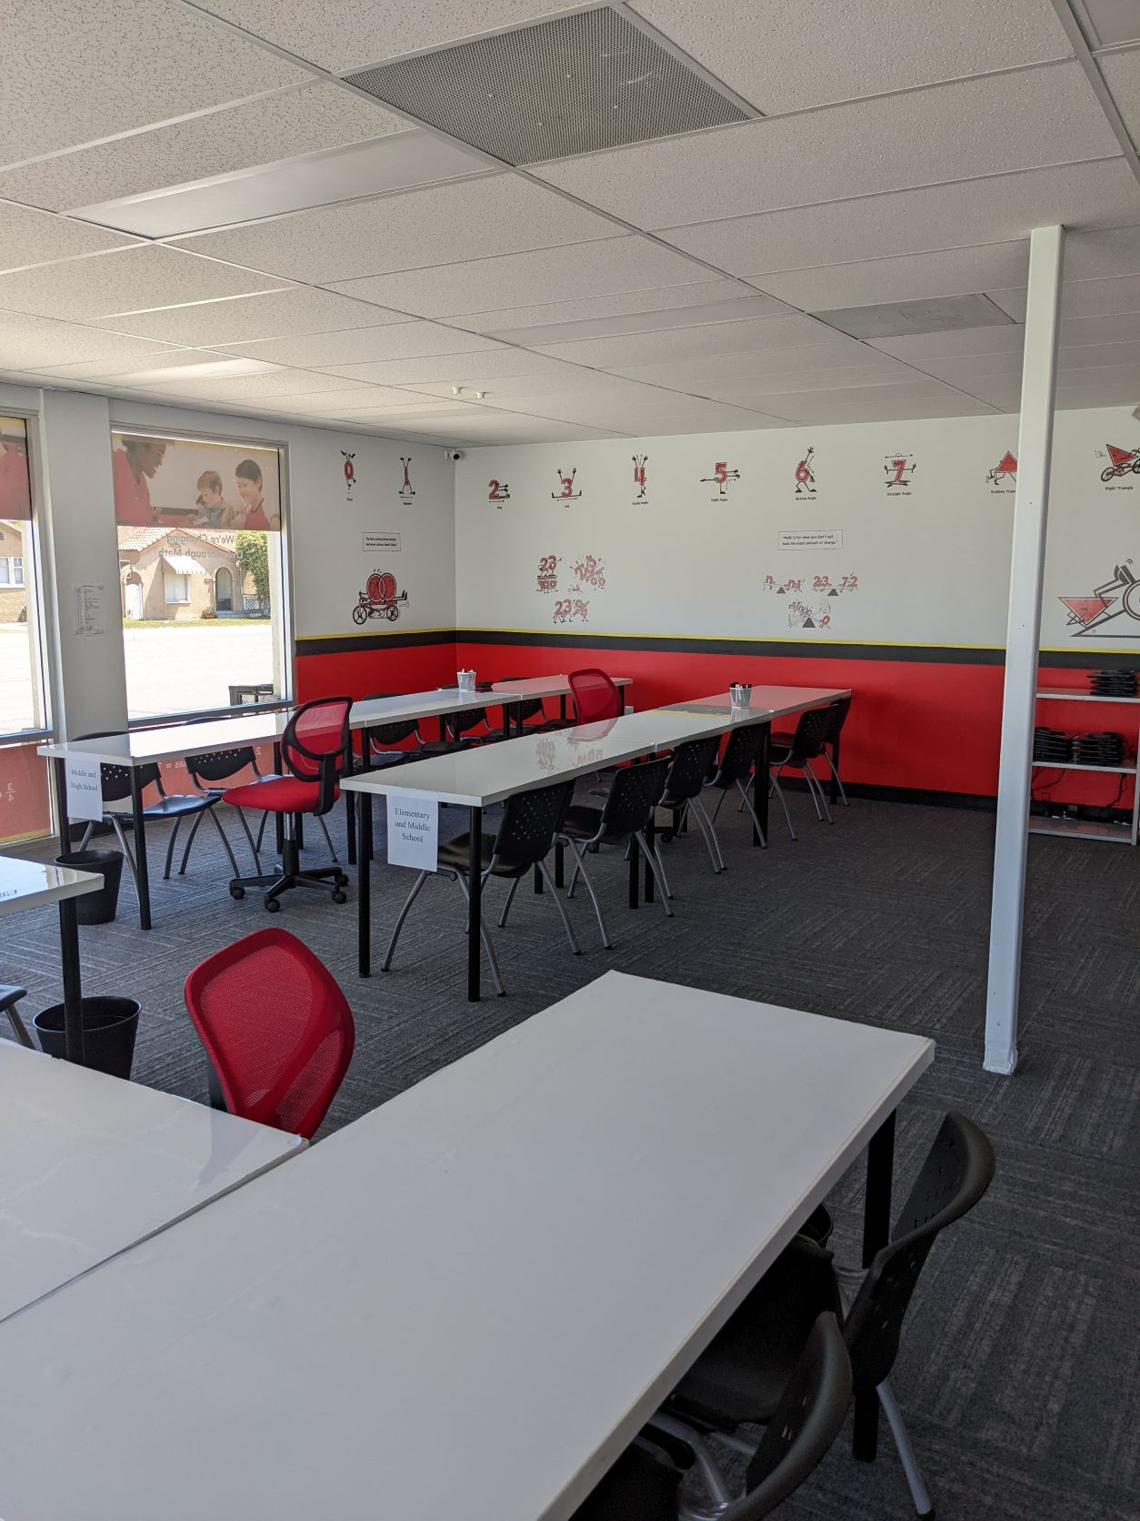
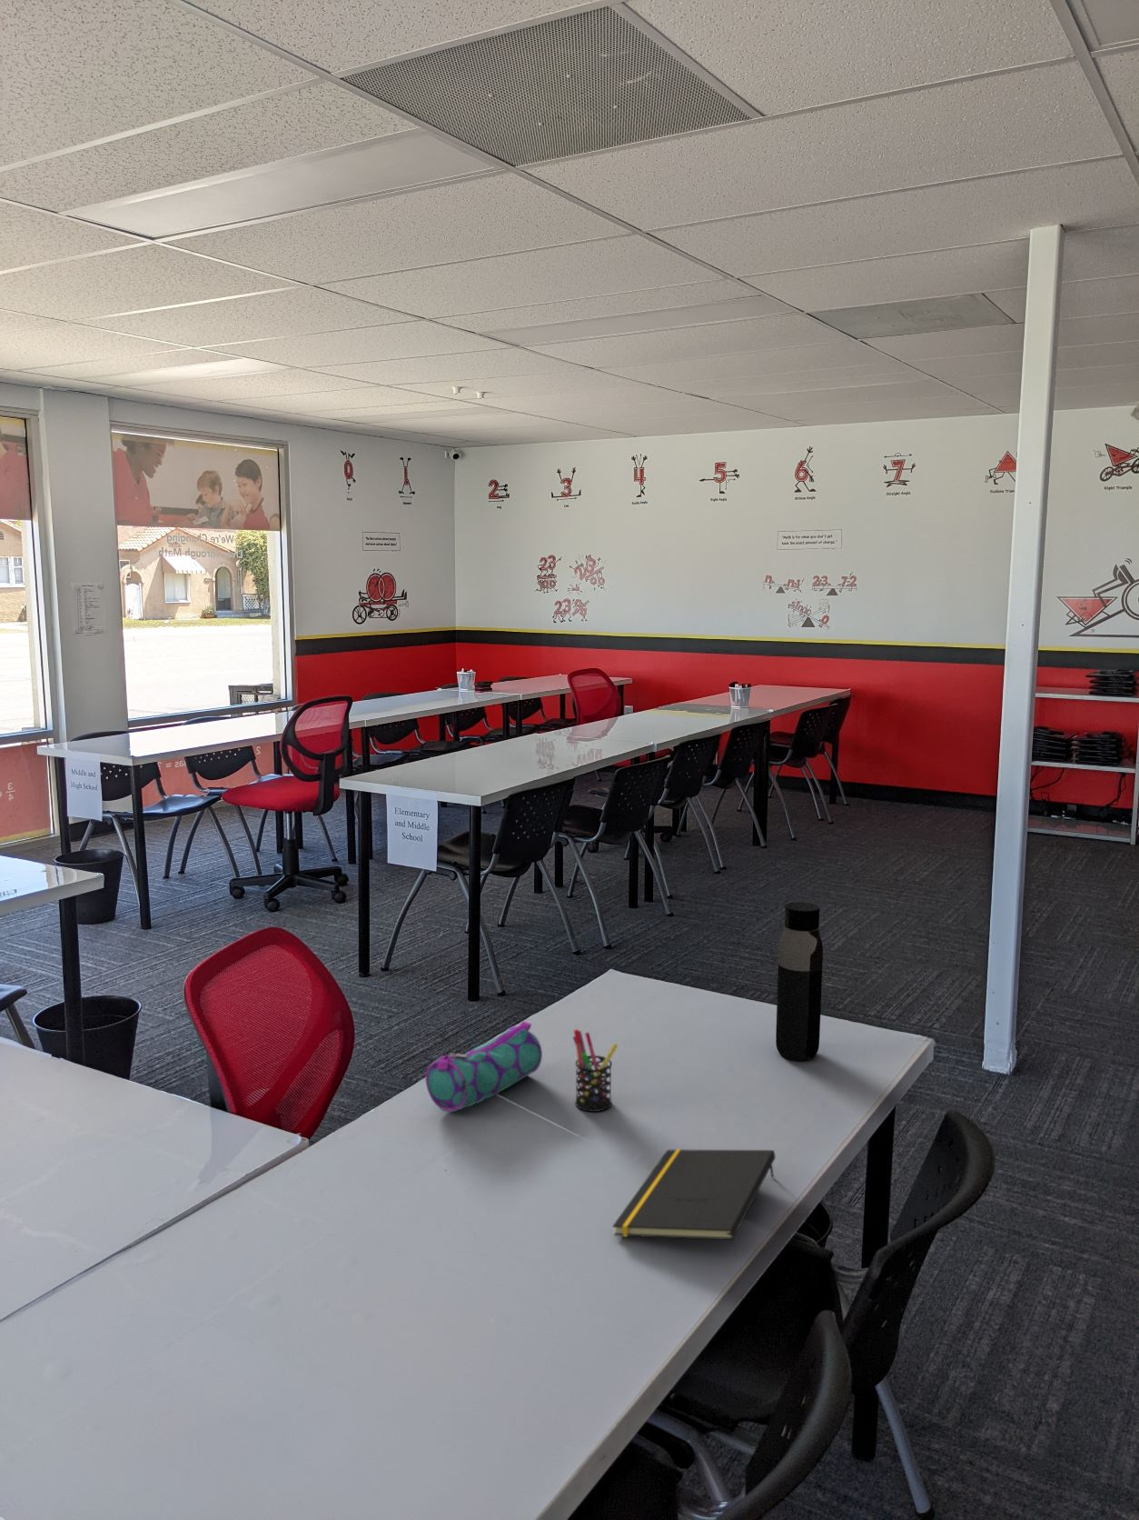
+ notepad (696, 1191)
+ pencil case (486, 1065)
+ water bottle (799, 981)
+ pen holder (590, 1069)
